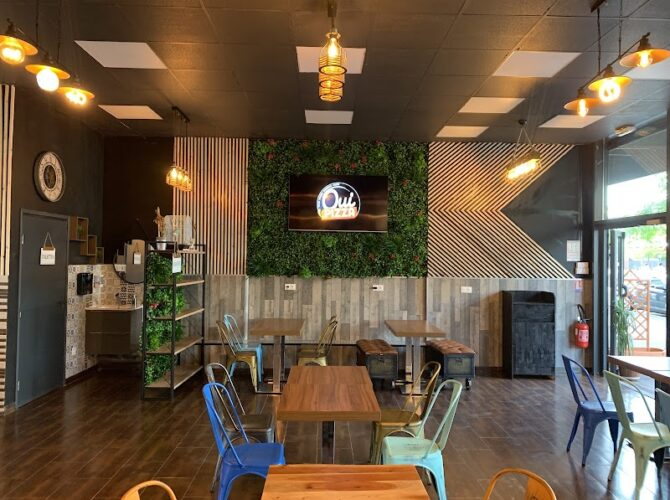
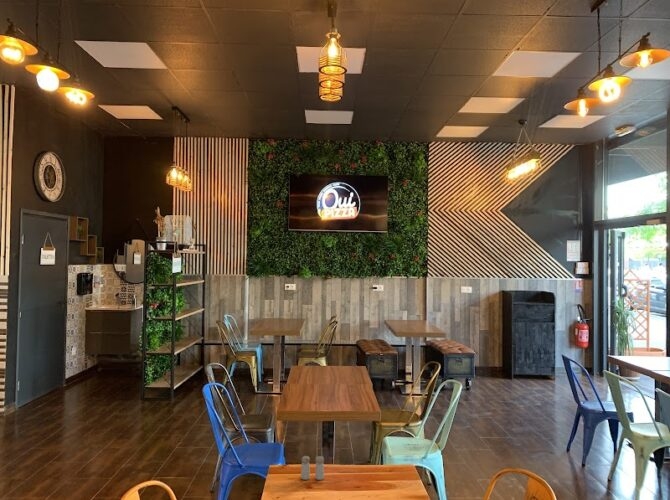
+ salt and pepper shaker (309, 467)
